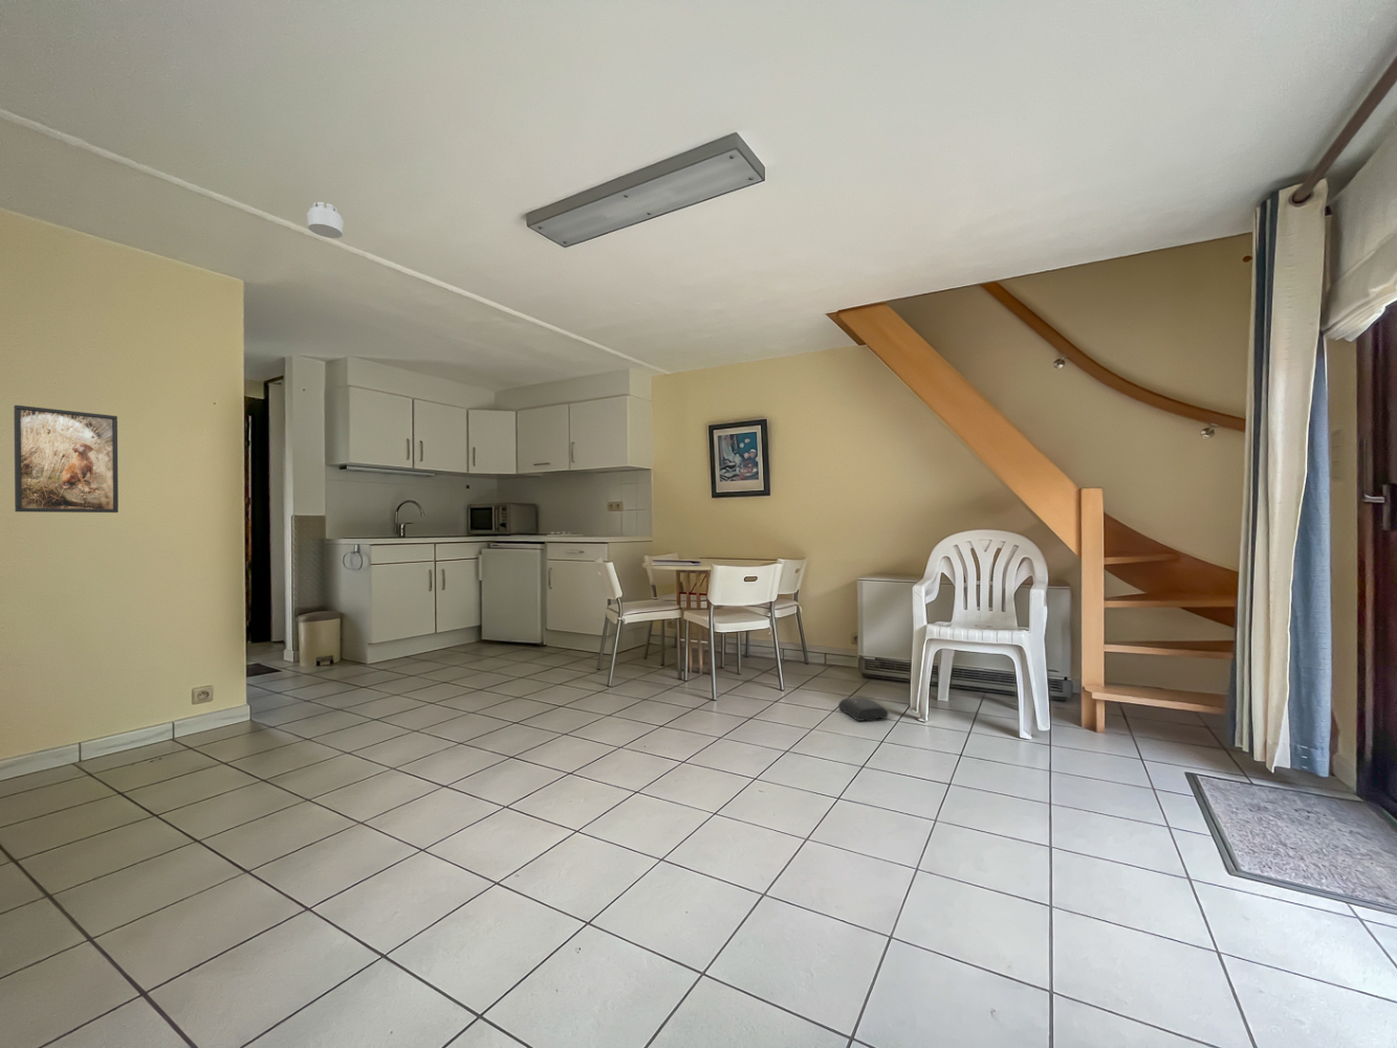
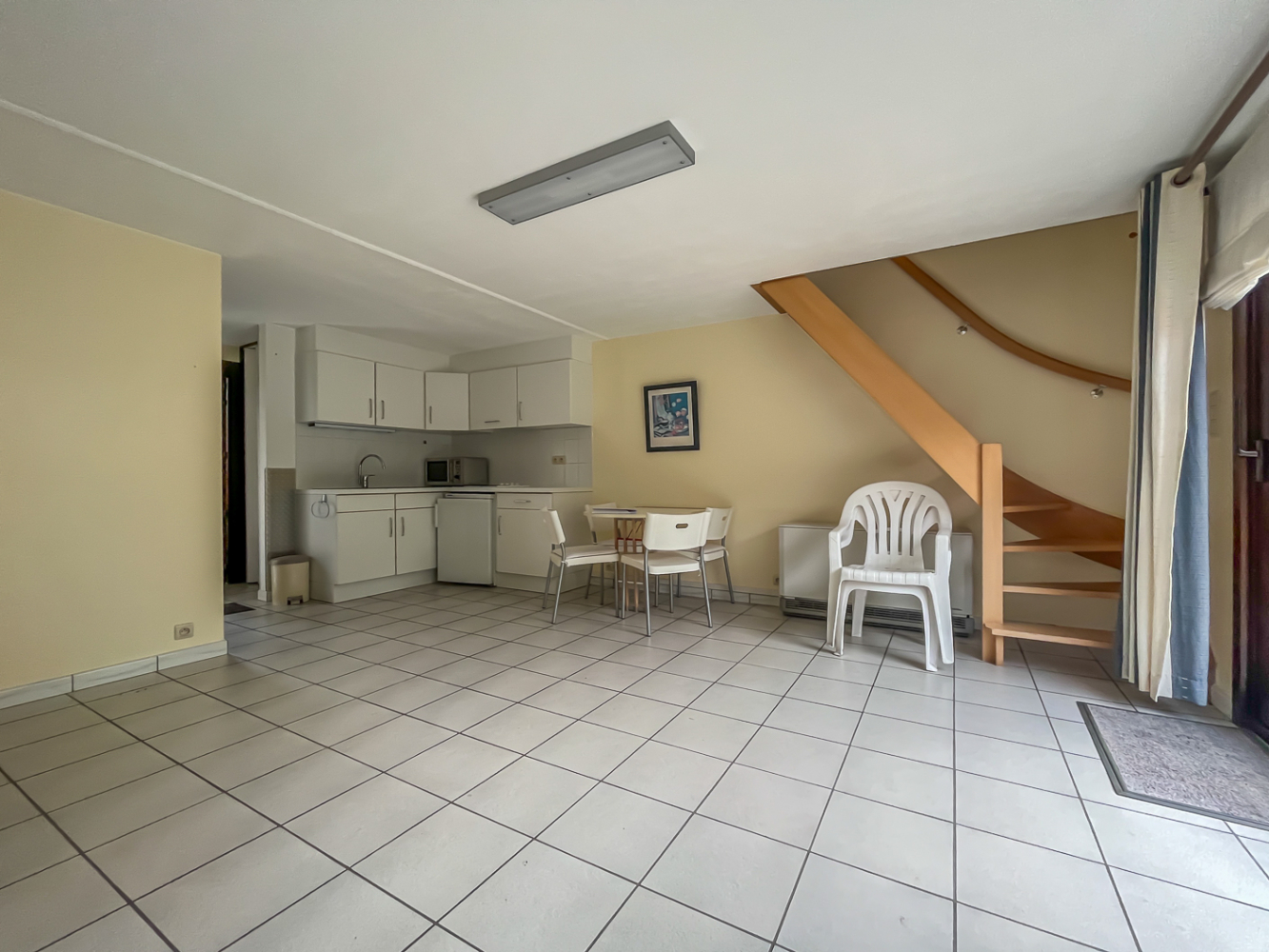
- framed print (68, 461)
- bag (862, 708)
- smoke detector (325, 219)
